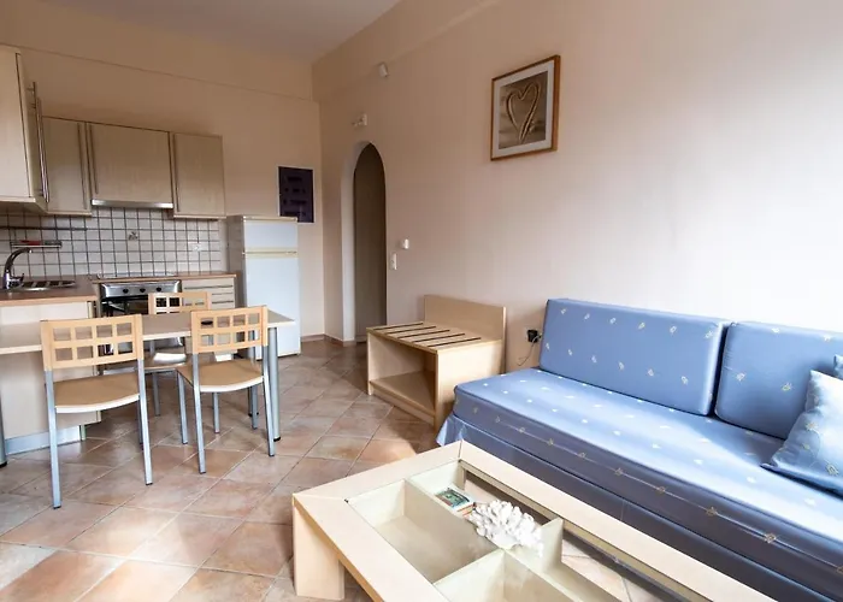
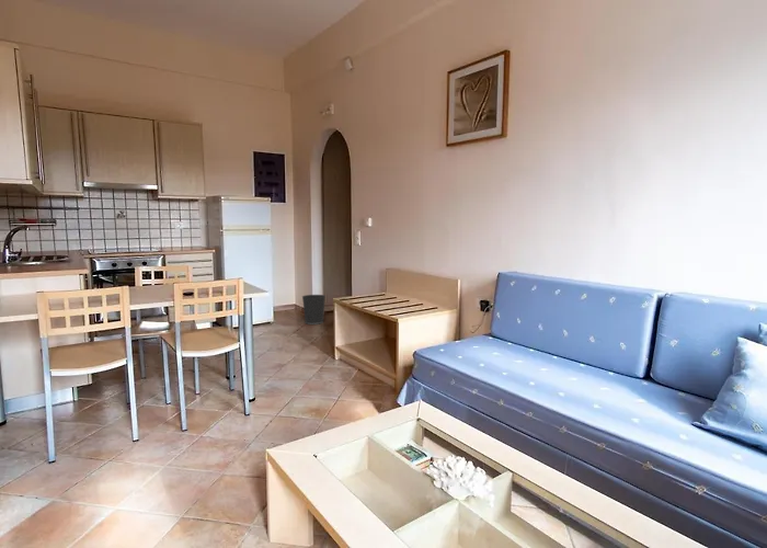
+ wastebasket (313, 309)
